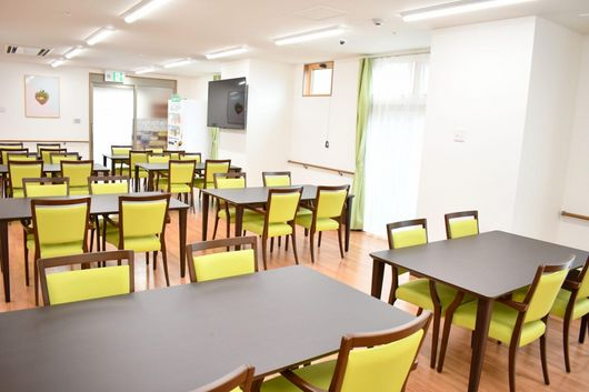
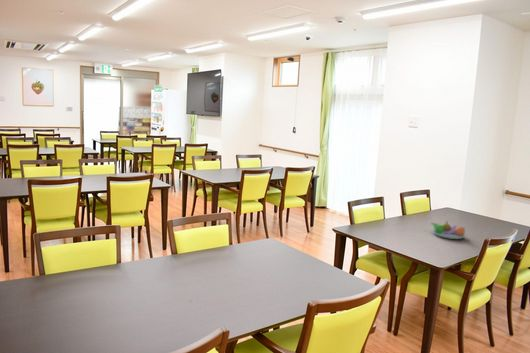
+ fruit bowl (448, 229)
